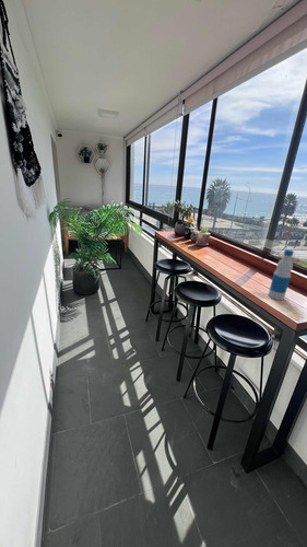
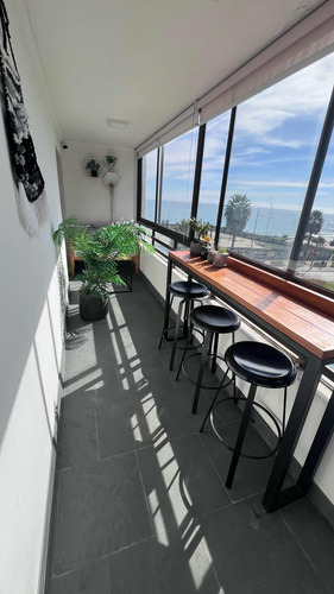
- bottle (282, 274)
